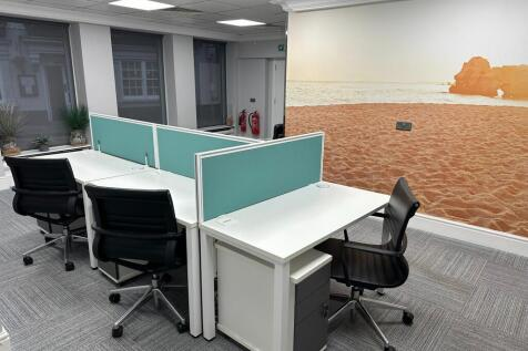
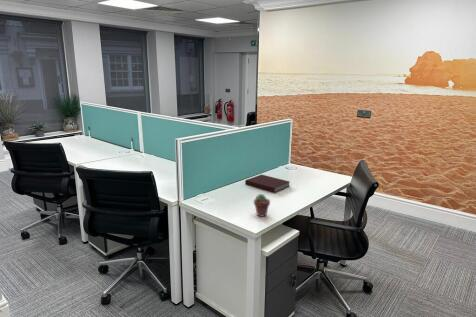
+ notebook (267, 183)
+ potted succulent (261, 204)
